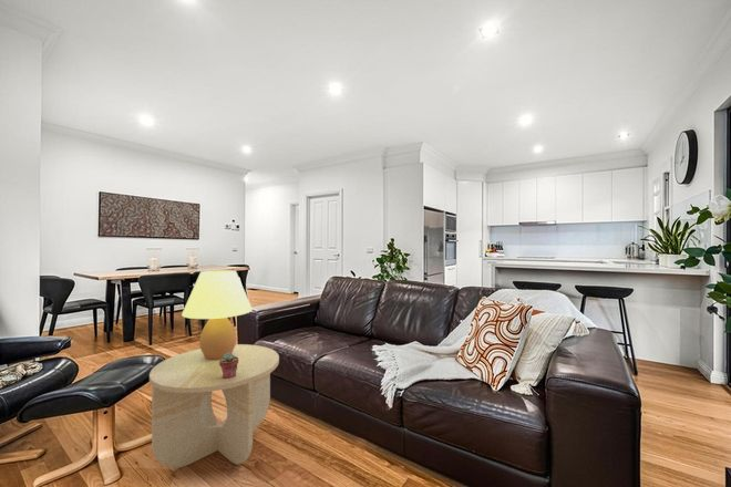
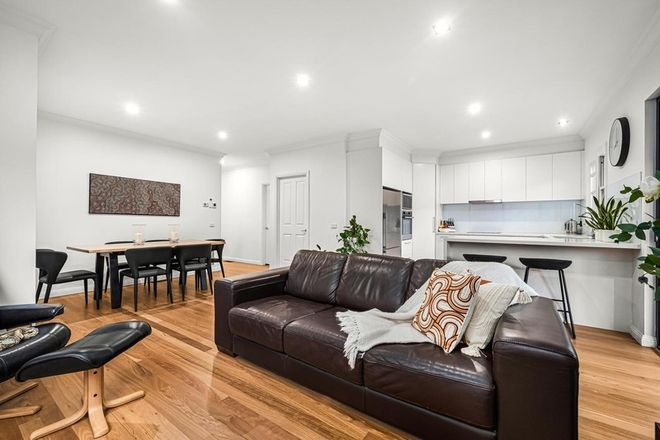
- potted succulent (228, 363)
- table lamp (218, 312)
- side table (212, 406)
